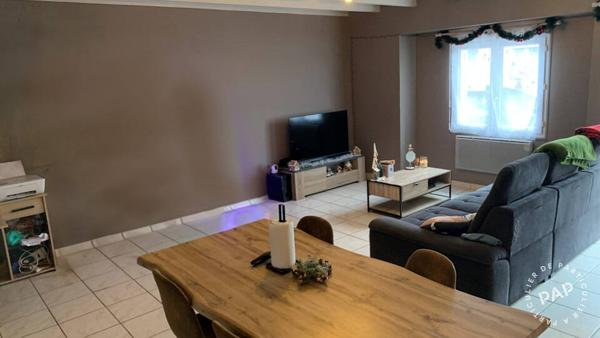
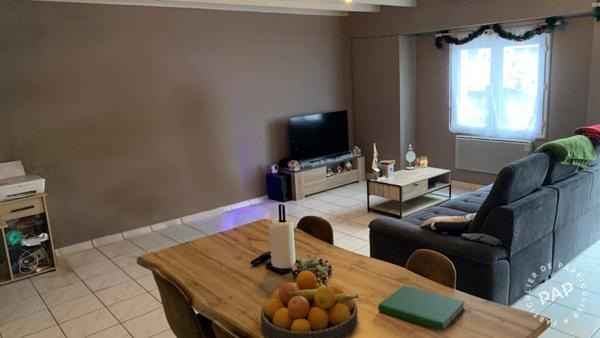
+ hardcover book (421, 306)
+ fruit bowl (308, 302)
